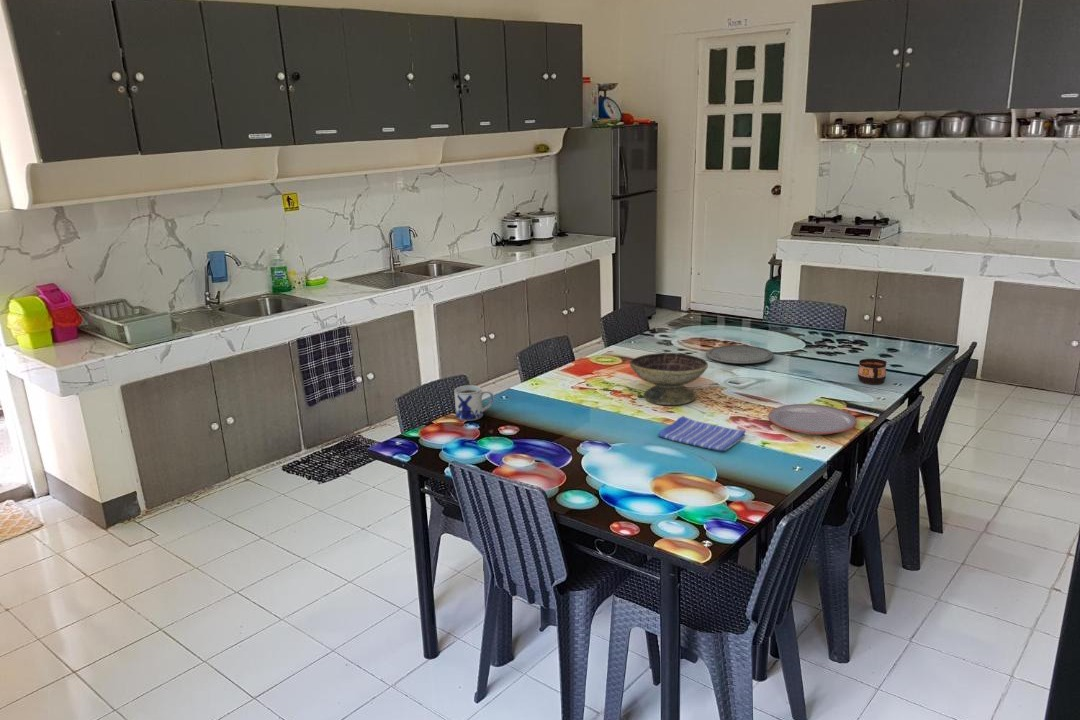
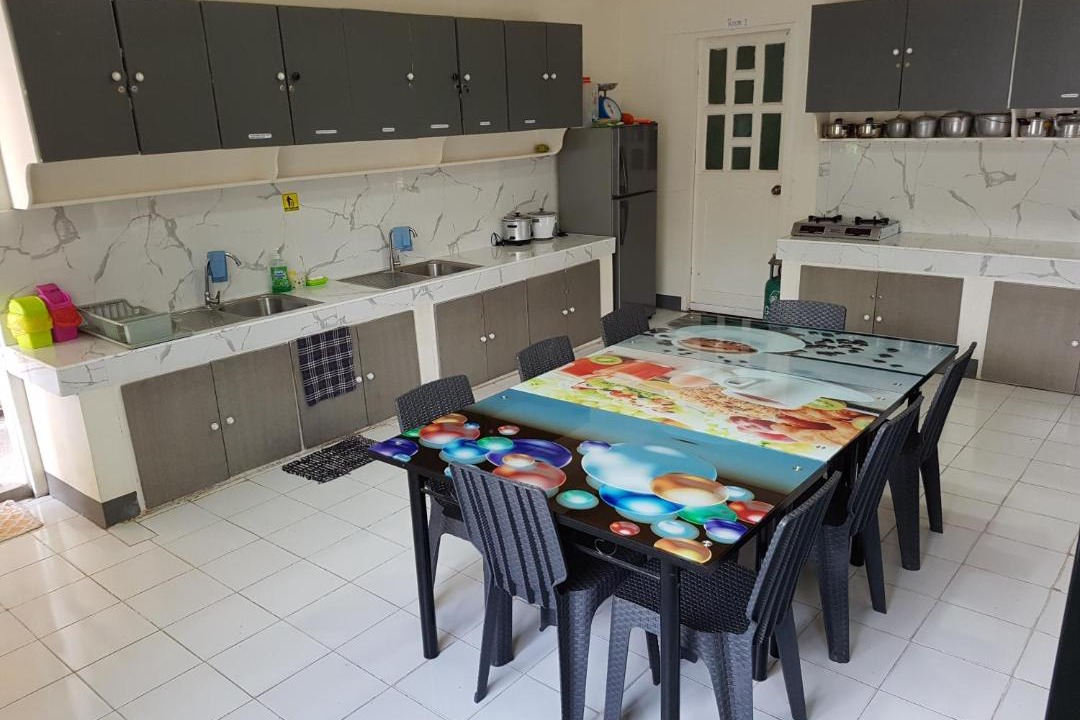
- cup (871, 372)
- plate (739, 355)
- dish towel (701, 432)
- mug (472, 402)
- plate (811, 420)
- decorative bowl (668, 377)
